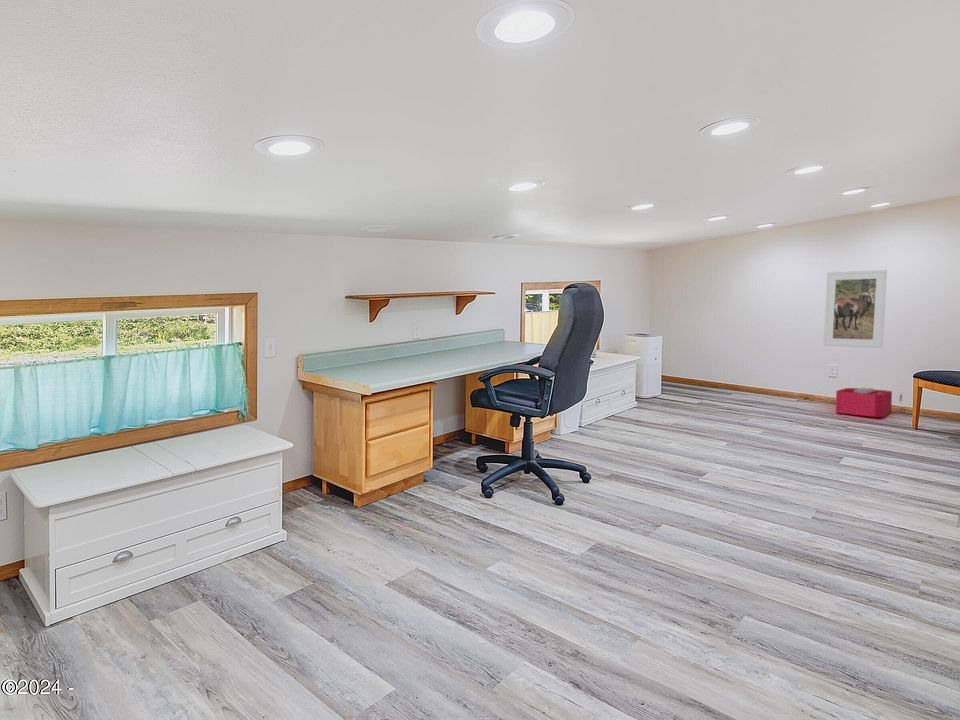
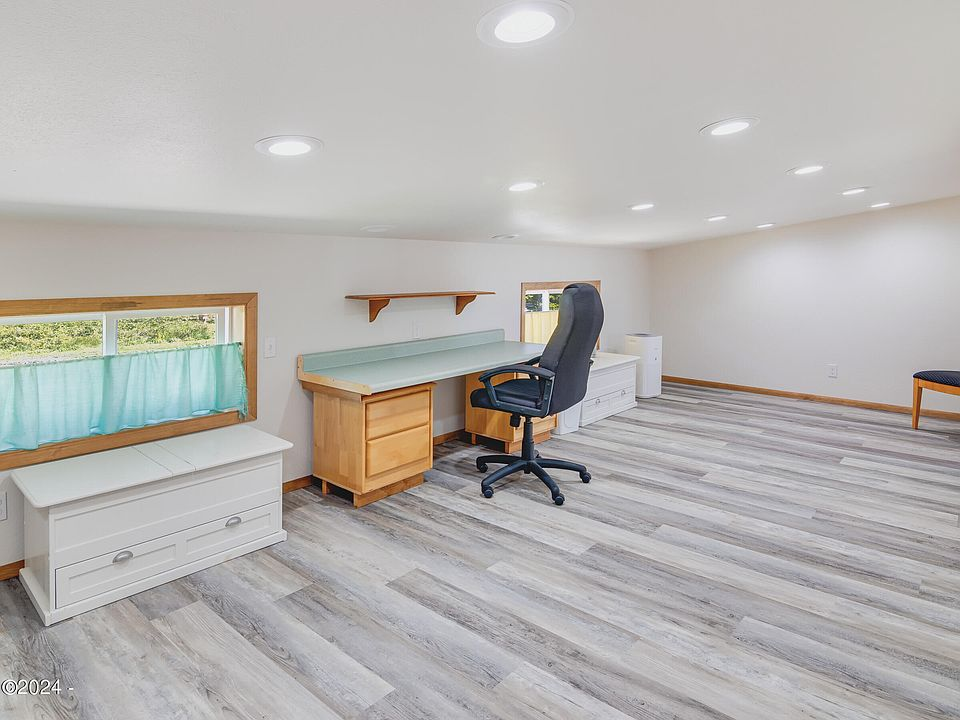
- storage bin (871, 400)
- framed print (854, 309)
